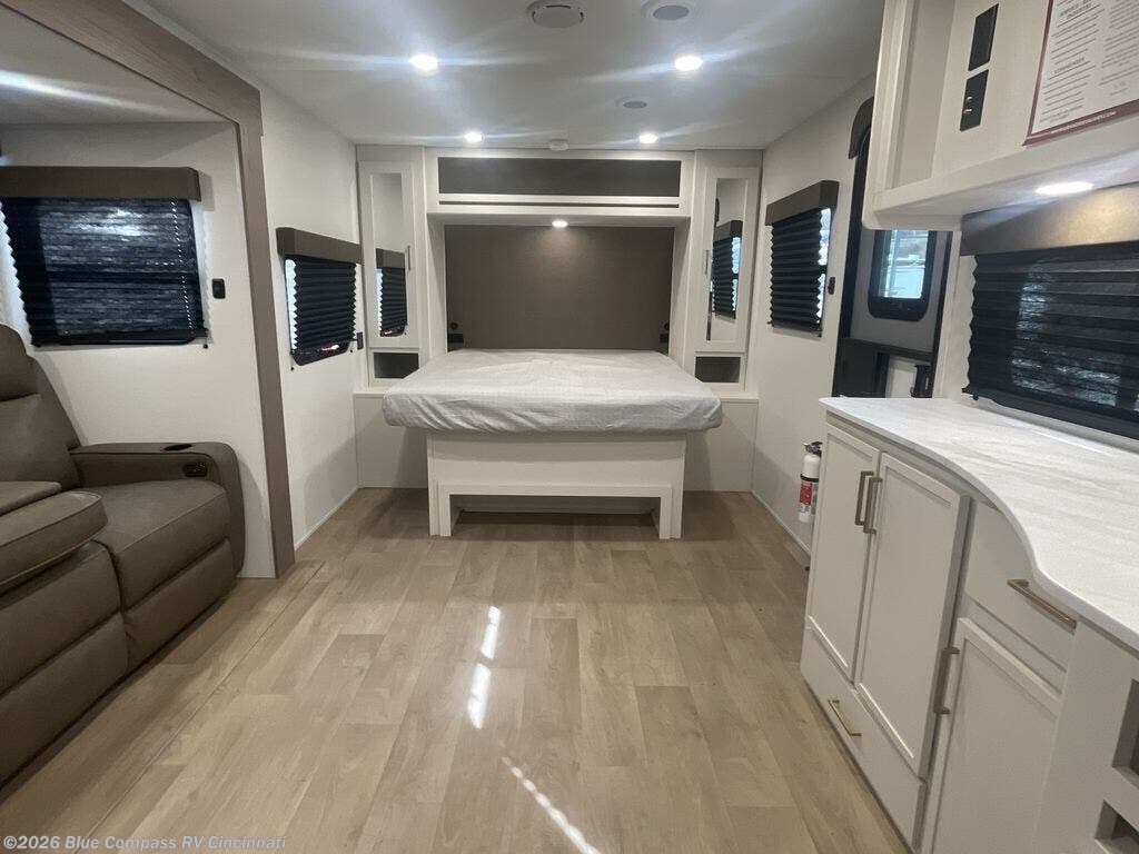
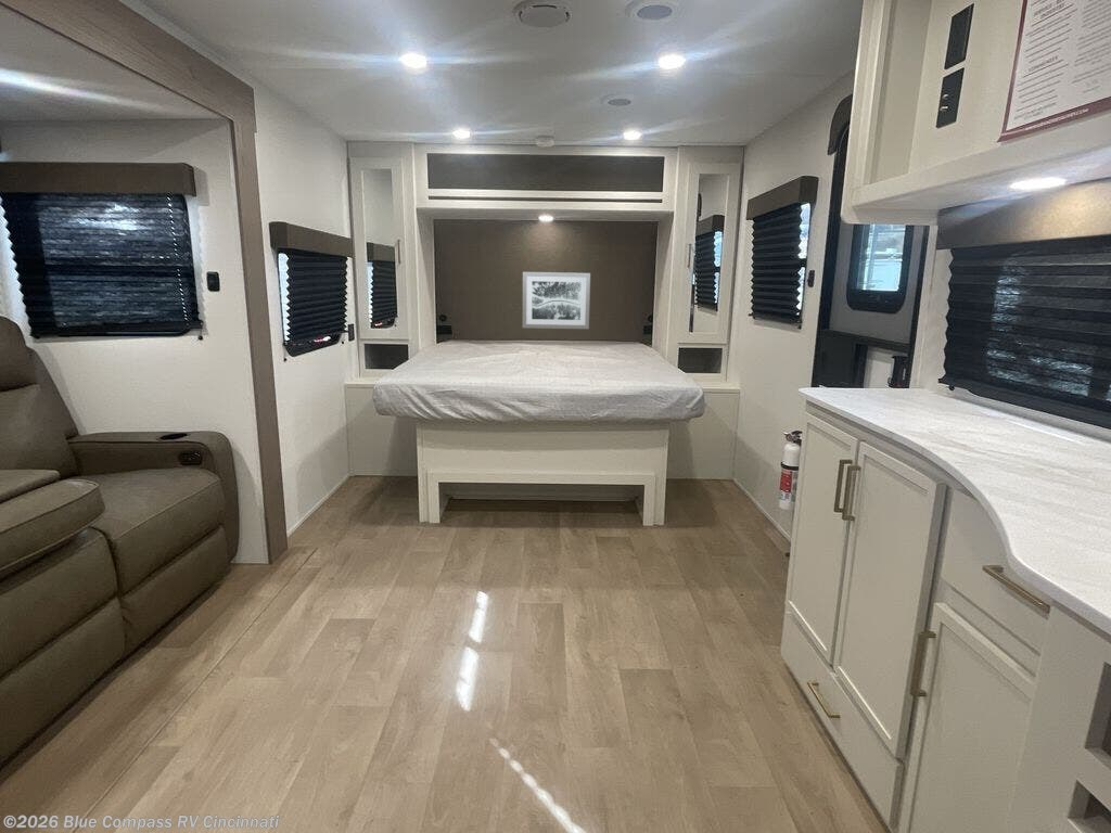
+ wall art (556, 300)
